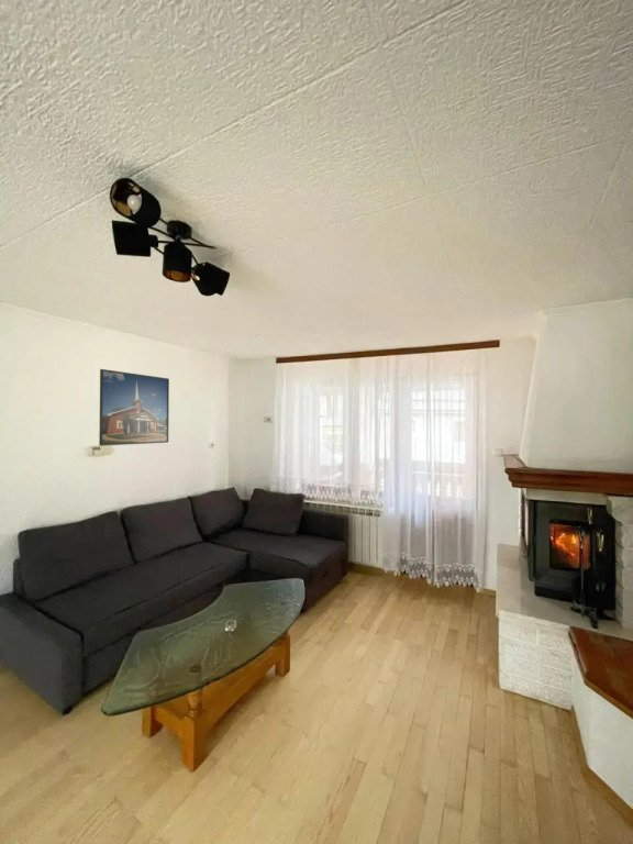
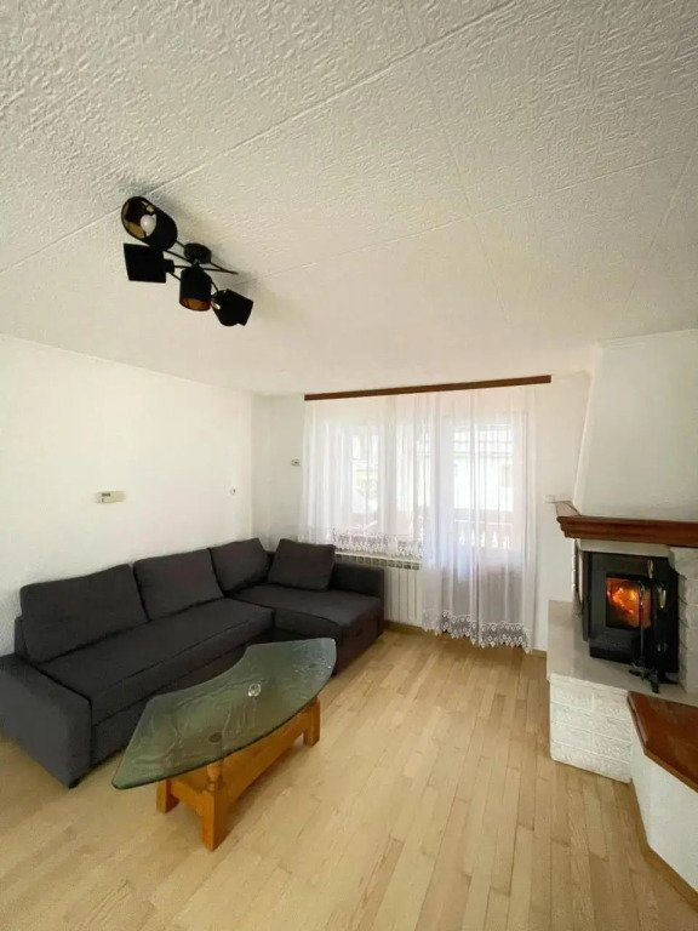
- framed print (136, 409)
